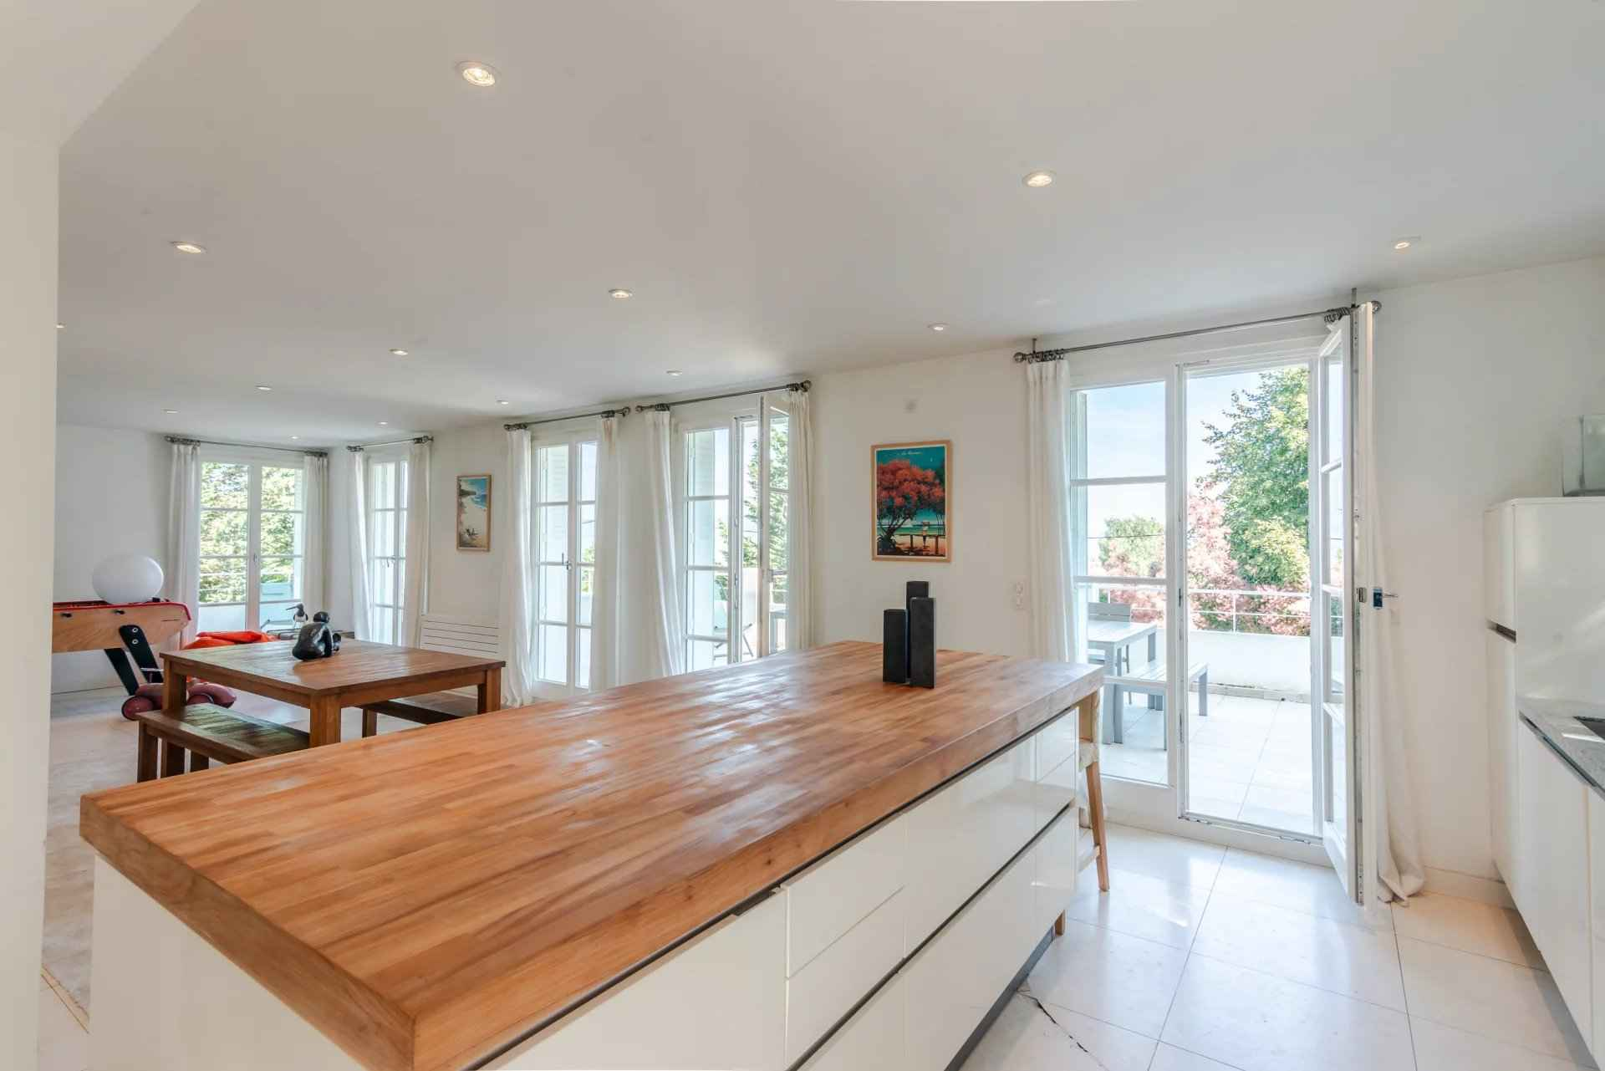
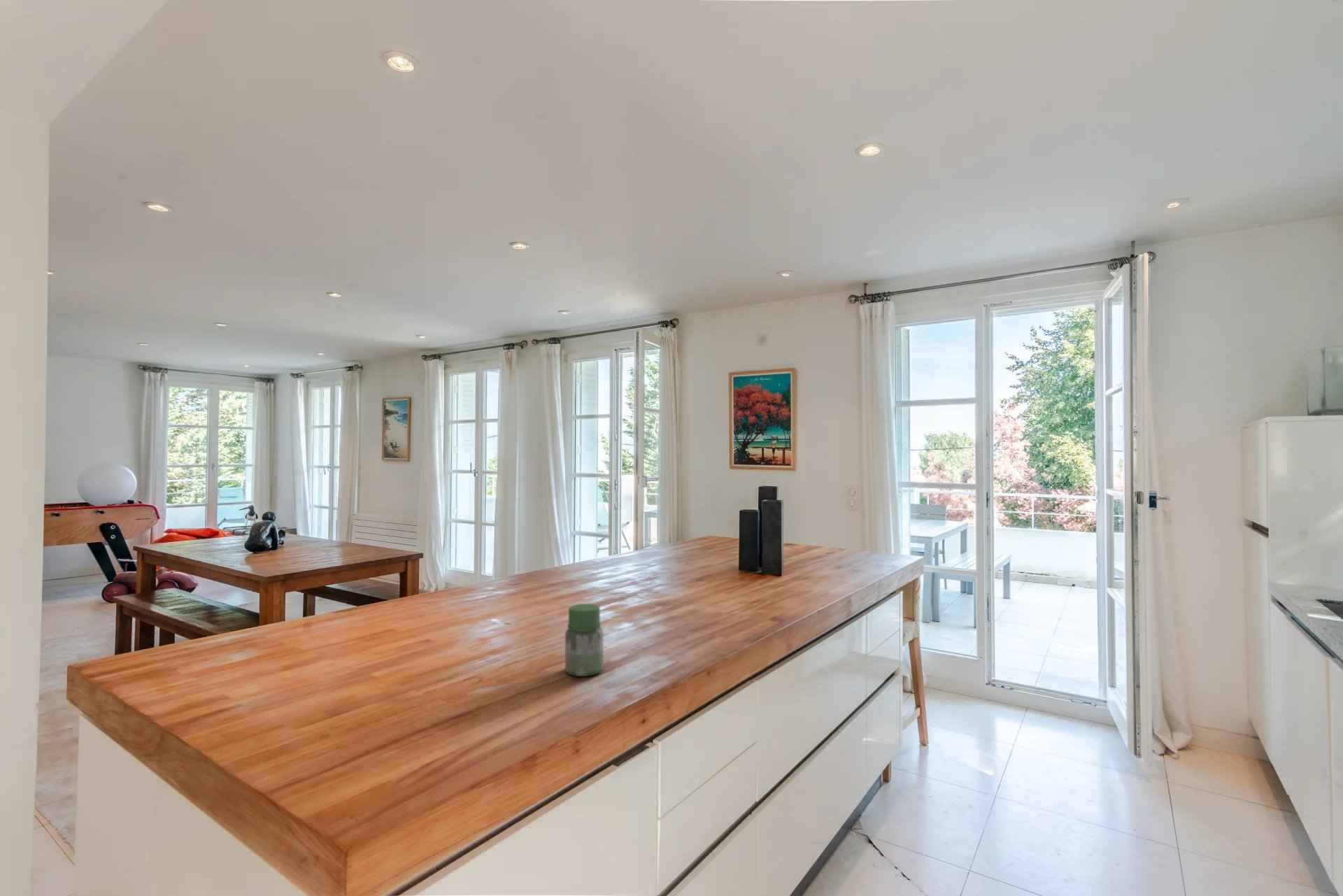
+ jar (584, 638)
